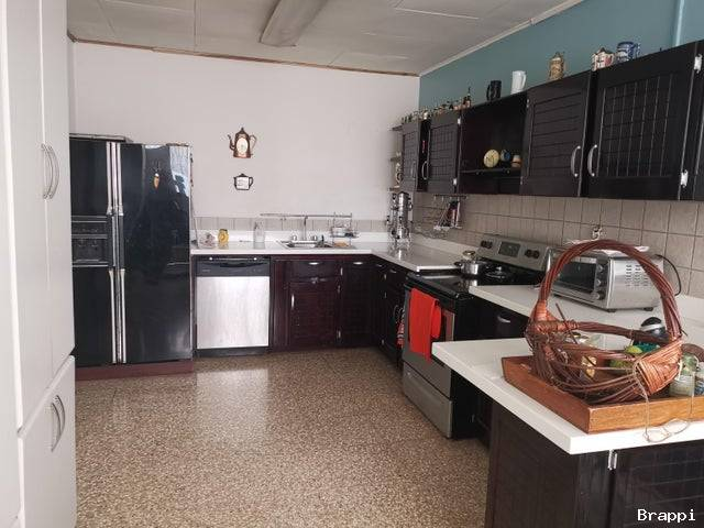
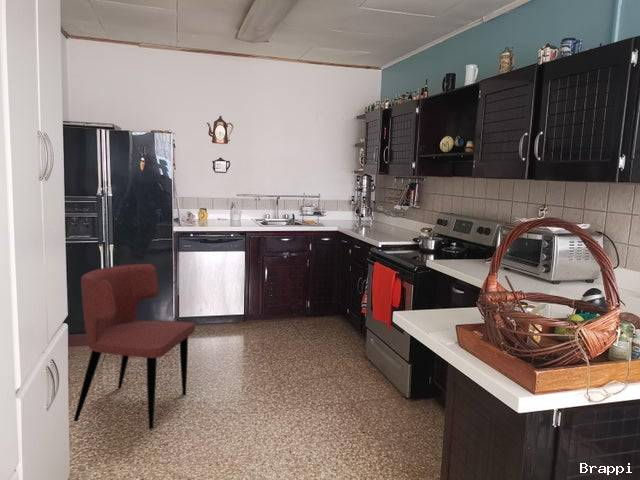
+ dining chair (137, 340)
